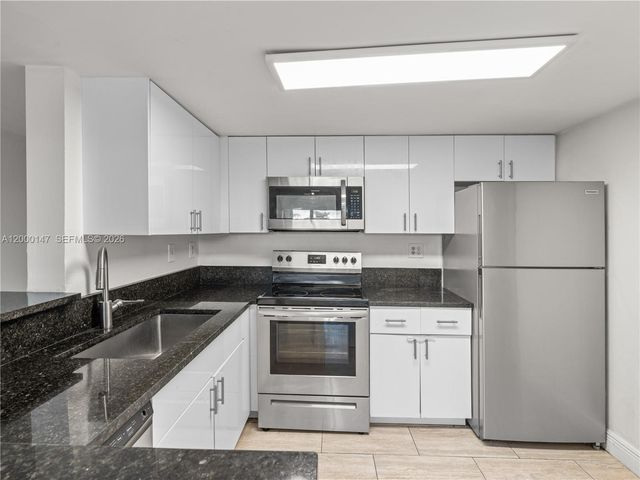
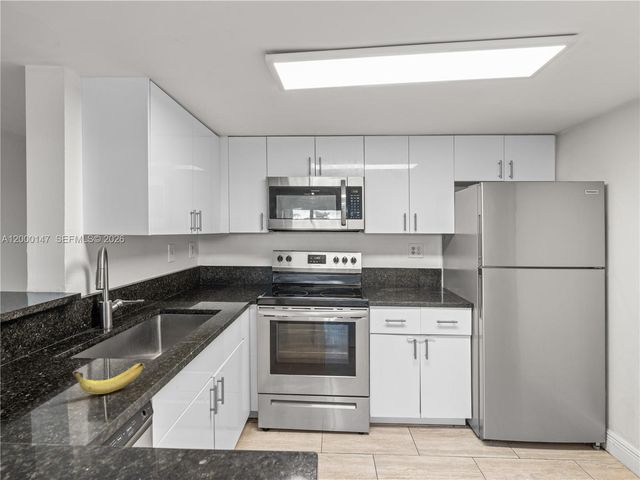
+ banana (111, 378)
